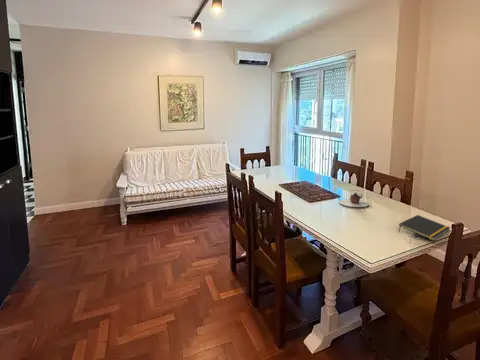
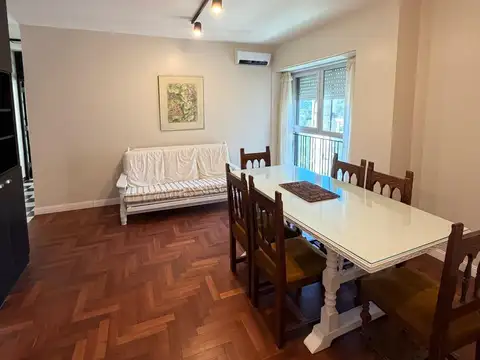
- teapot (353, 196)
- notepad (425, 226)
